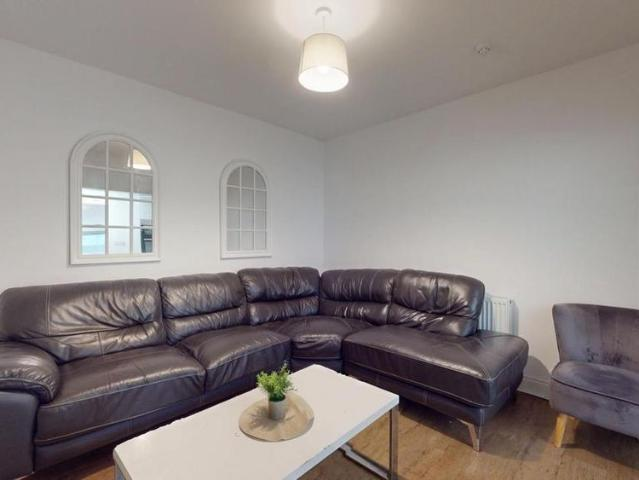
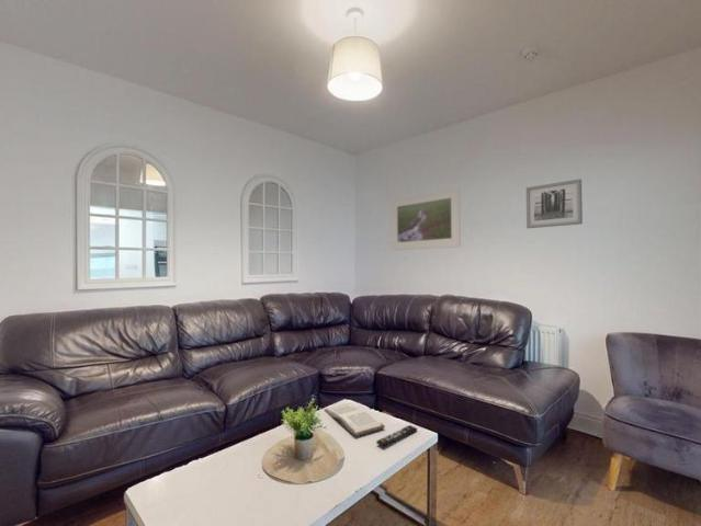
+ book (352, 415)
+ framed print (422, 221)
+ wall art (552, 205)
+ remote control (397, 435)
